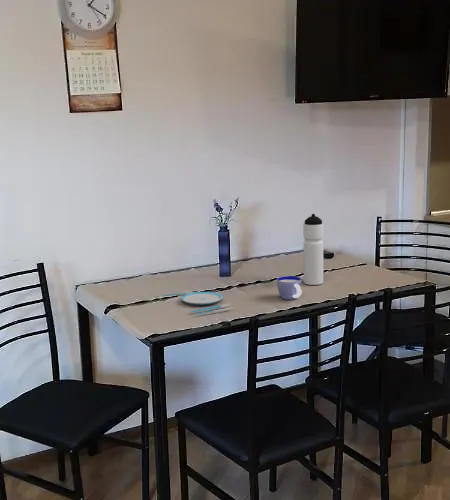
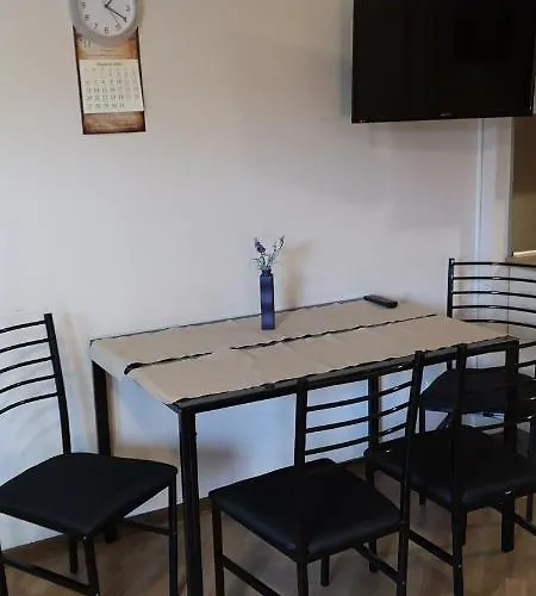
- cup (291, 289)
- plate (199, 300)
- water bottle (313, 248)
